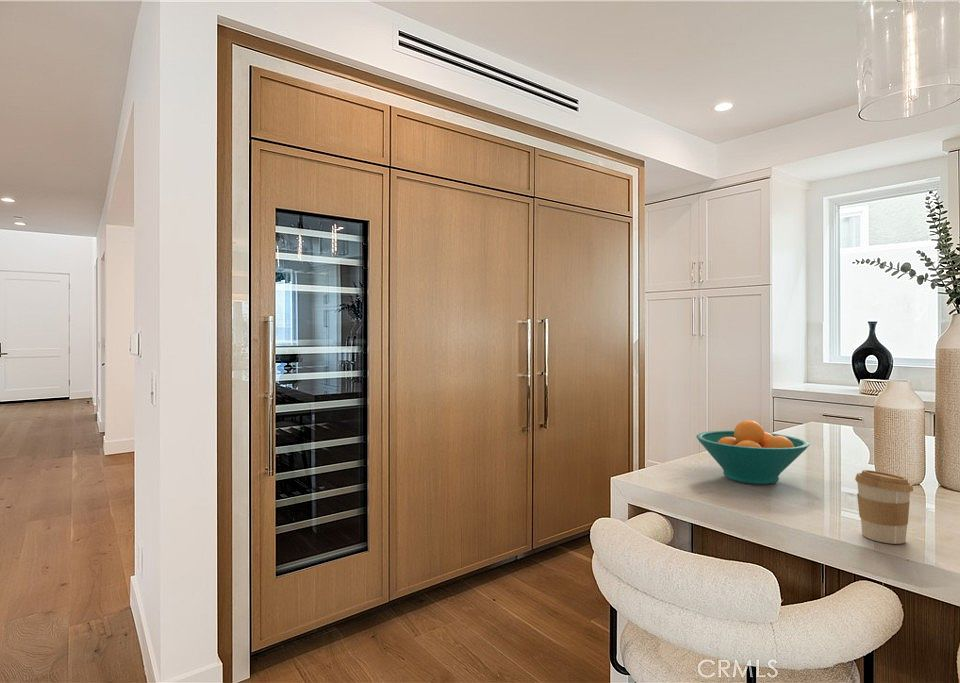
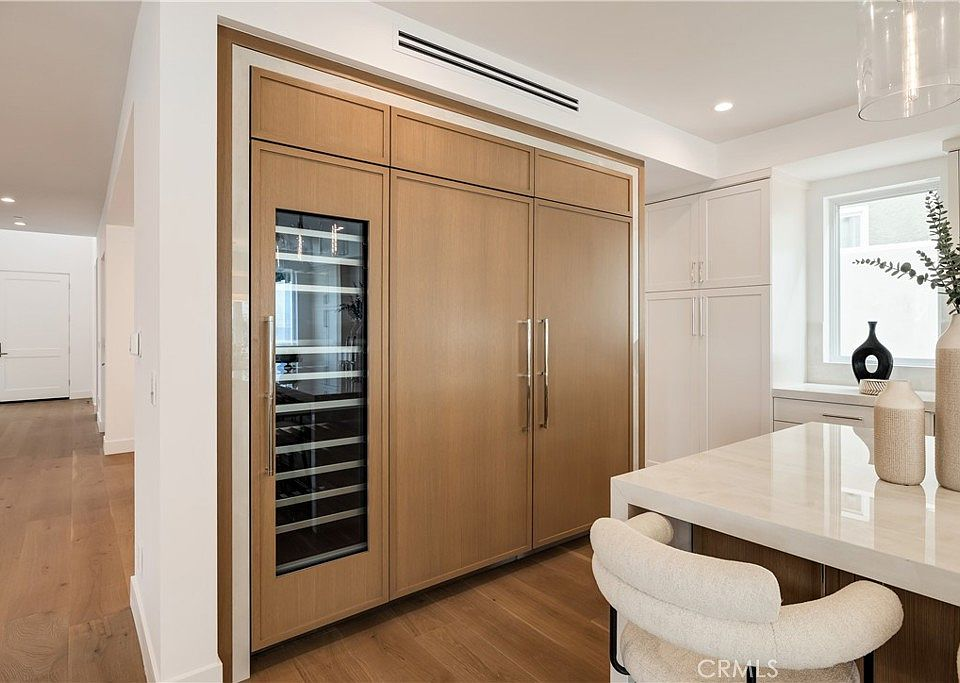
- fruit bowl (750, 449)
- coffee cup (883, 504)
